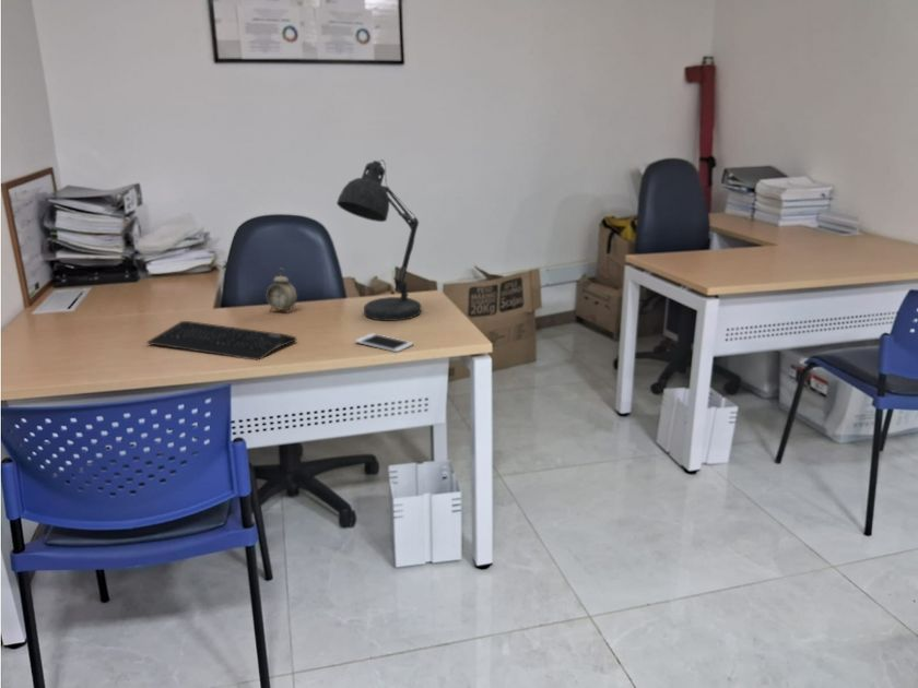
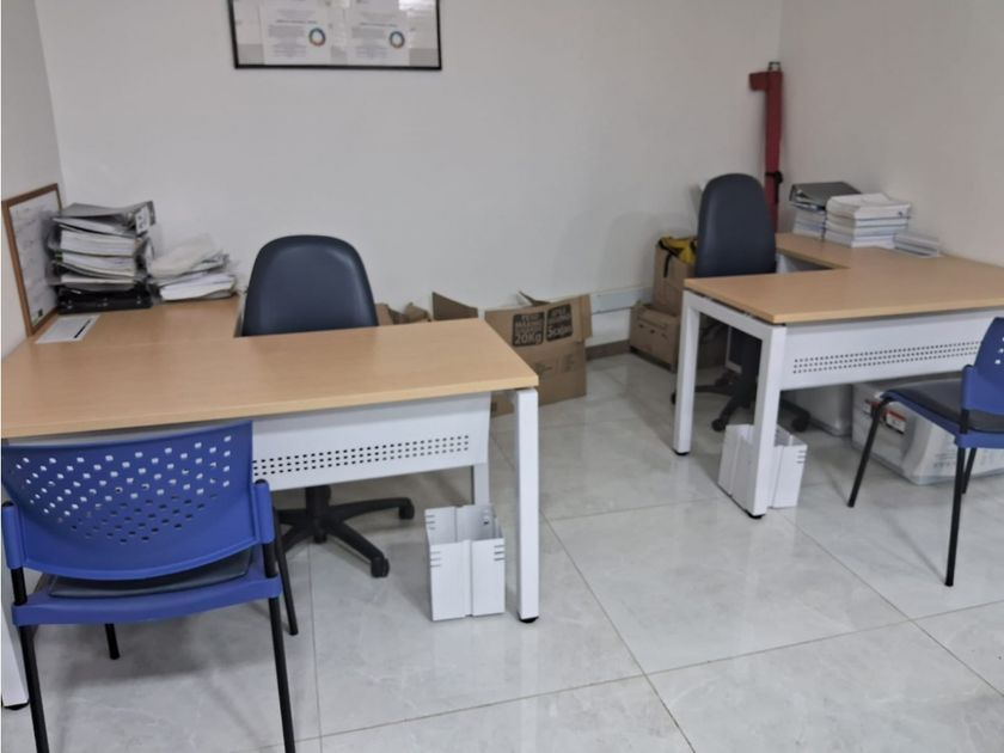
- cell phone (384, 342)
- keyboard (220, 337)
- alarm clock (280, 289)
- desk lamp (384, 221)
